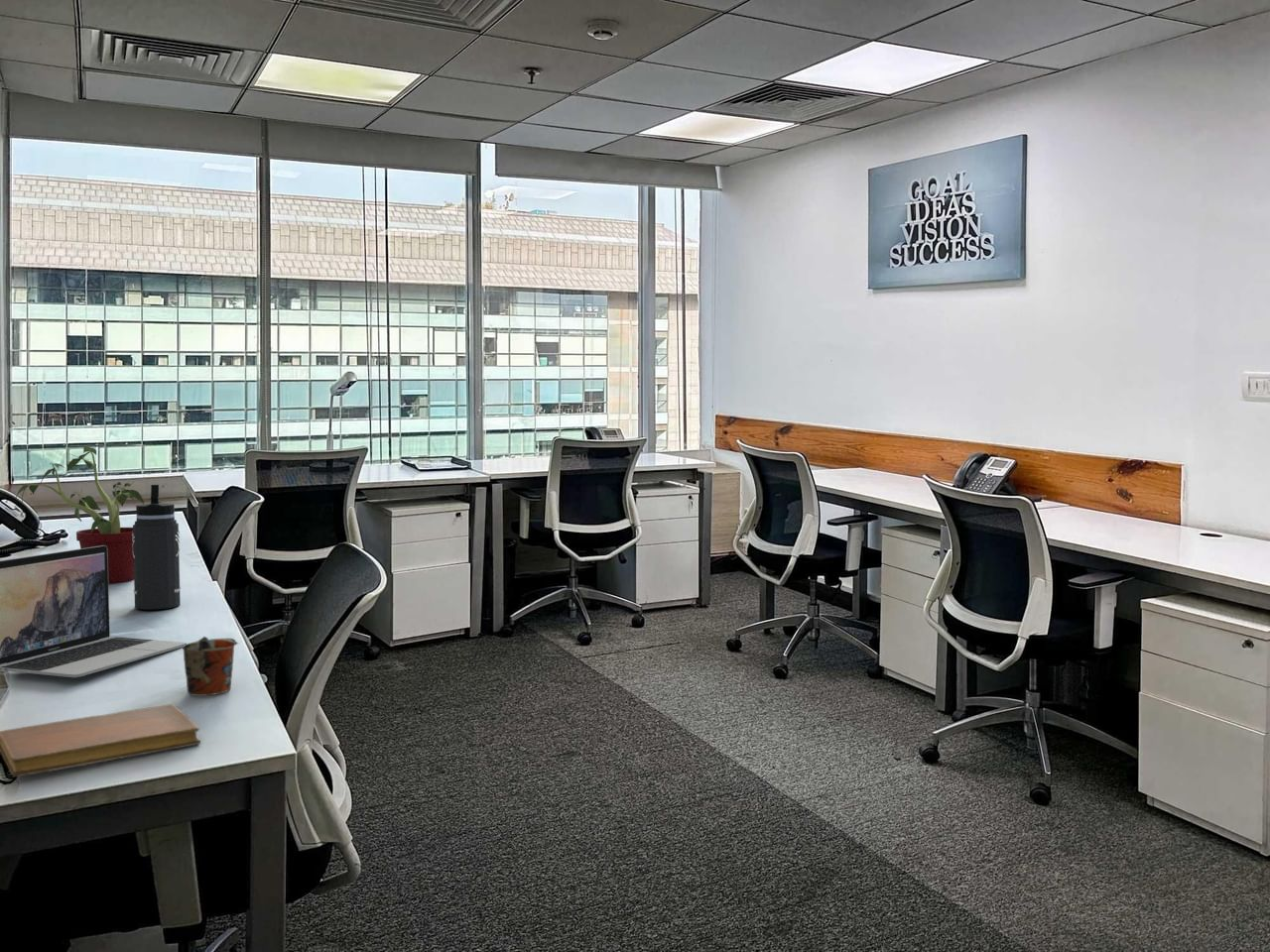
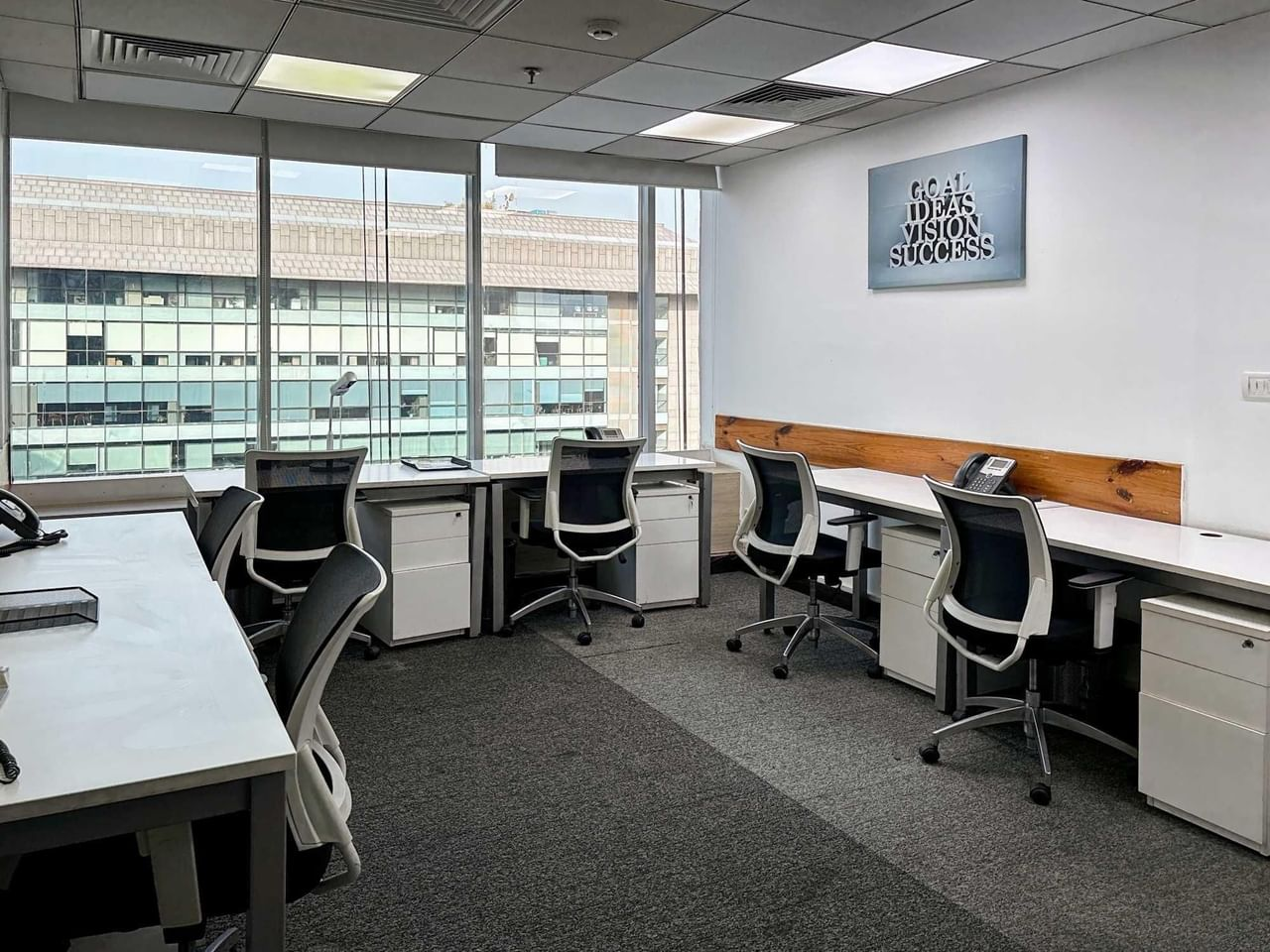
- thermos bottle (157, 544)
- notebook (99, 737)
- mug (208, 664)
- potted plant (79, 516)
- laptop (92, 607)
